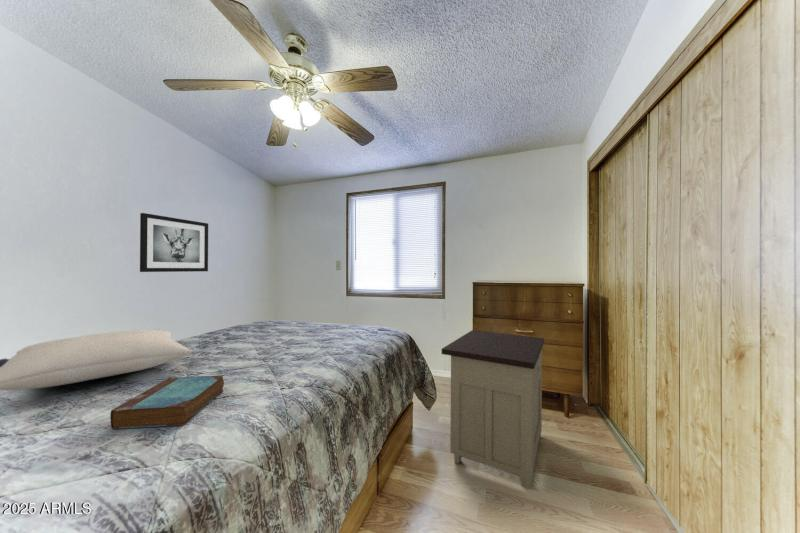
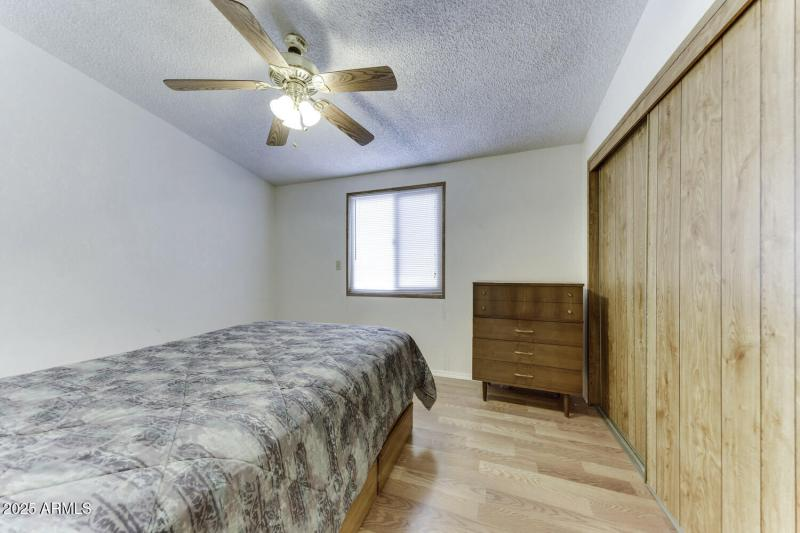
- book (175, 398)
- nightstand (496, 395)
- wall art (177, 245)
- pillow (102, 356)
